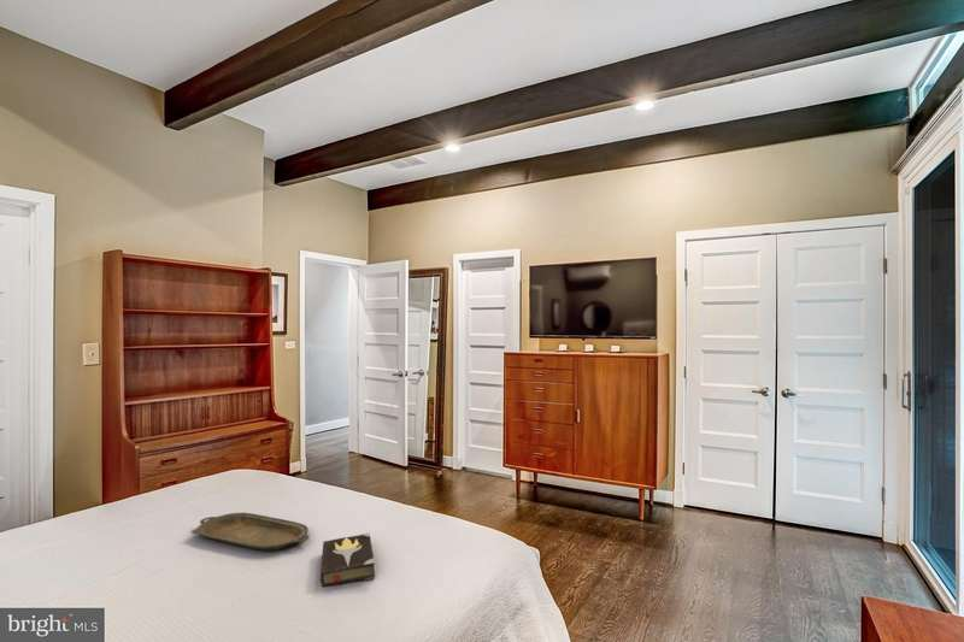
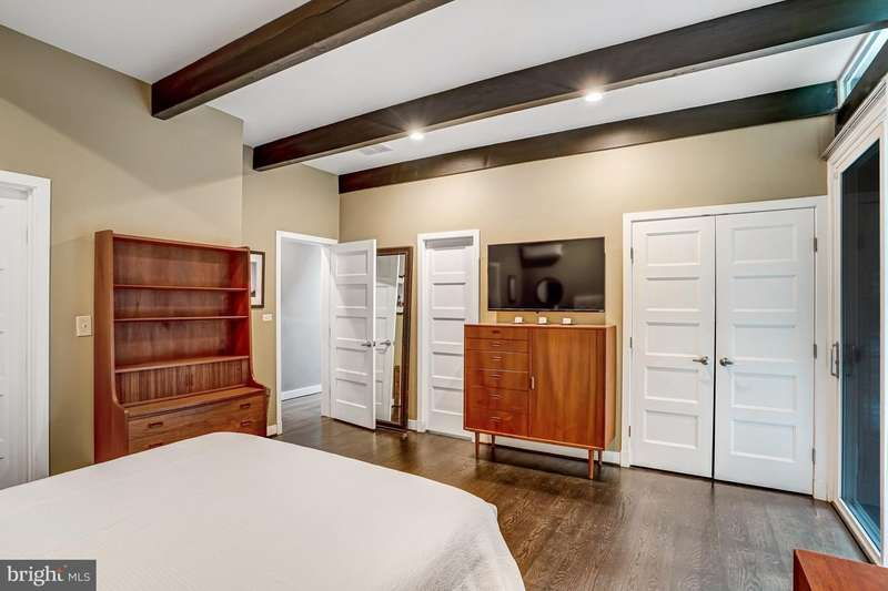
- hardback book (347, 556)
- serving tray (252, 531)
